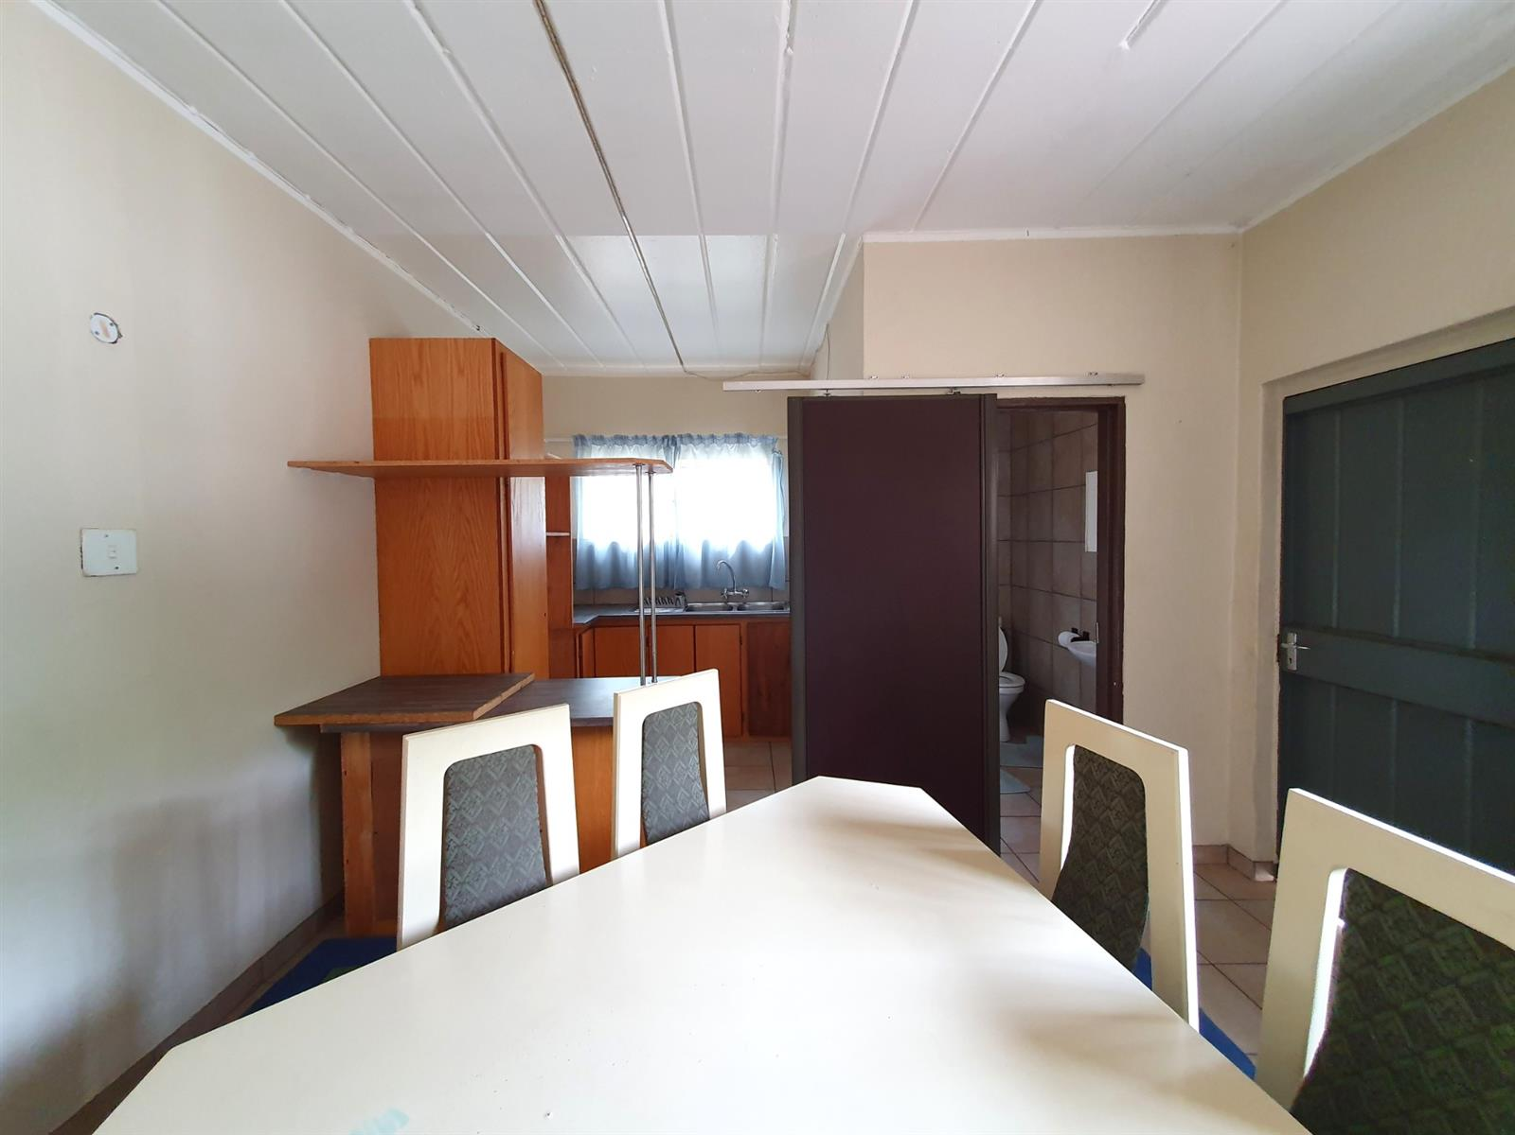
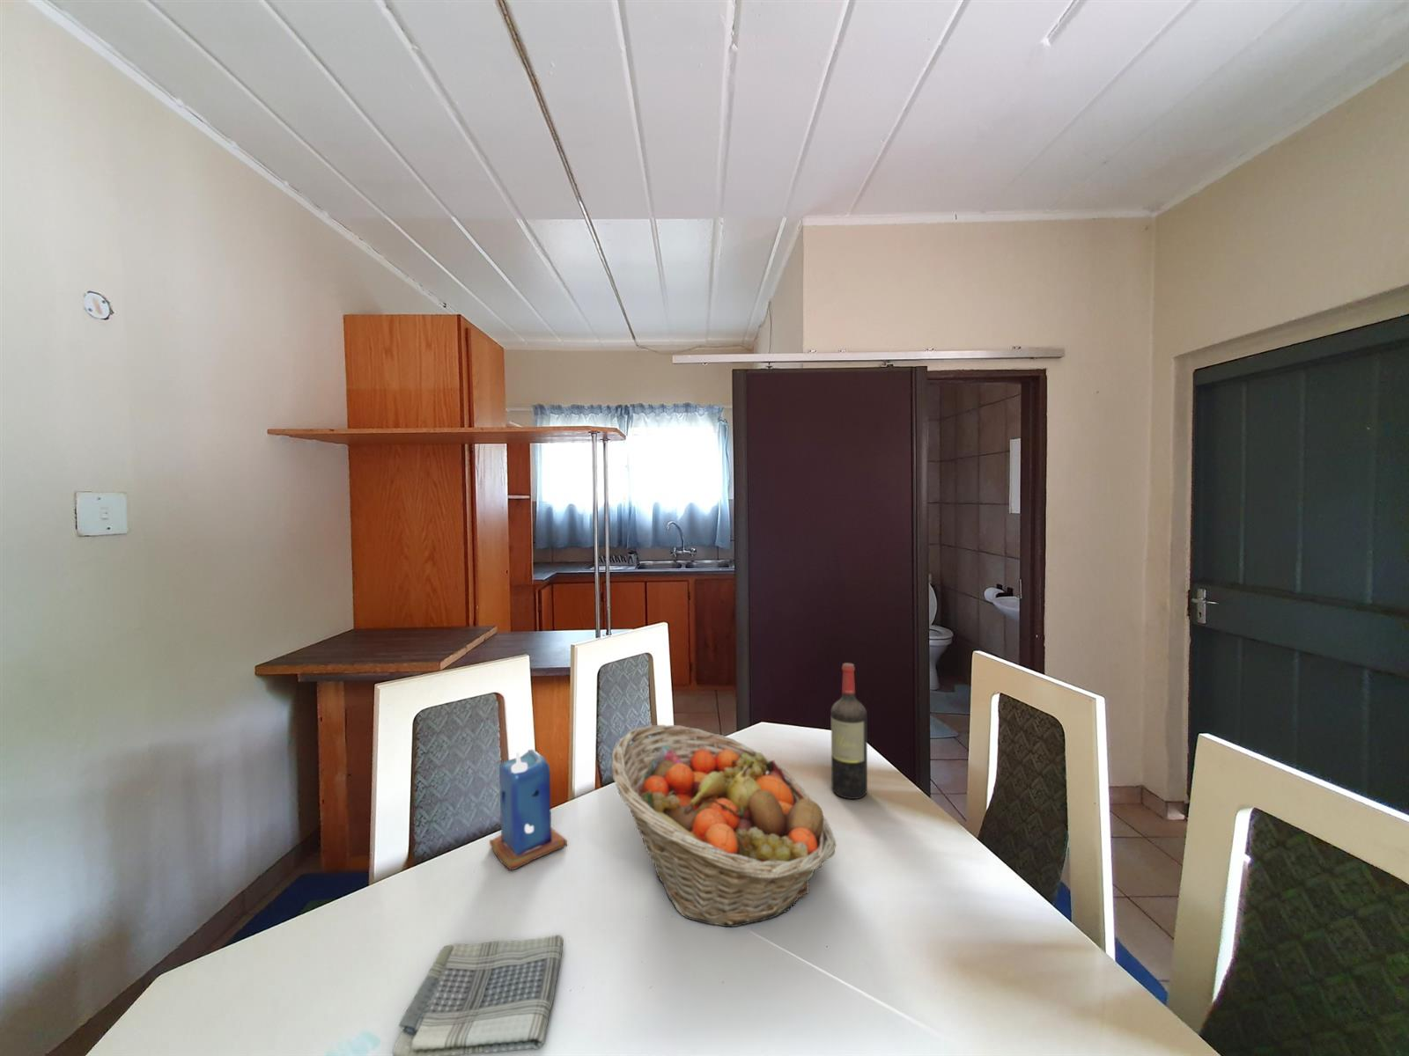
+ dish towel (486, 987)
+ fruit basket (719, 805)
+ candle (527, 796)
+ wine bottle (848, 728)
